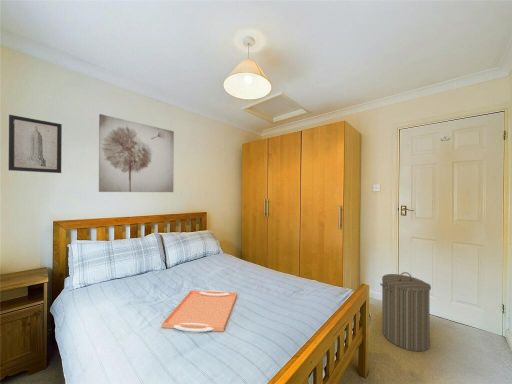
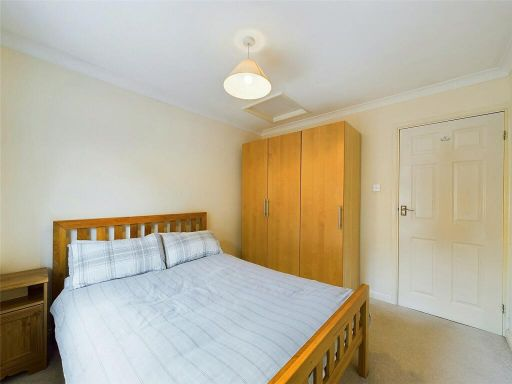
- wall art (140, 158)
- serving tray (204, 307)
- laundry hamper (404, 305)
- wall art (36, 145)
